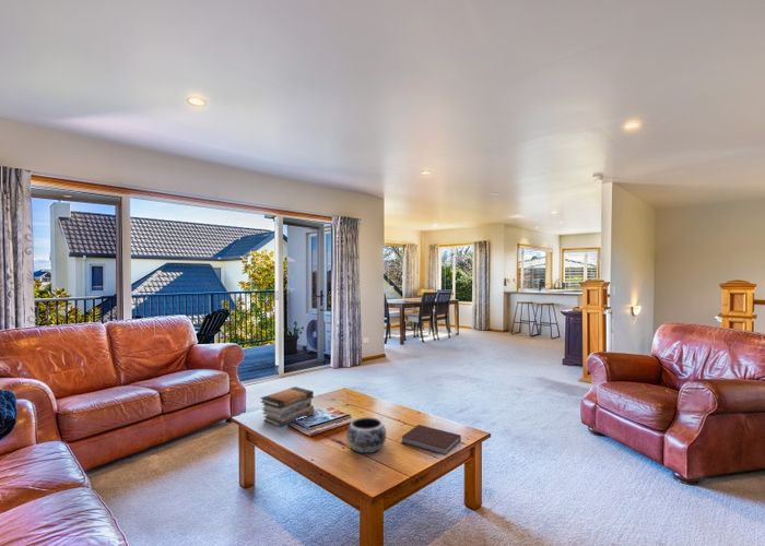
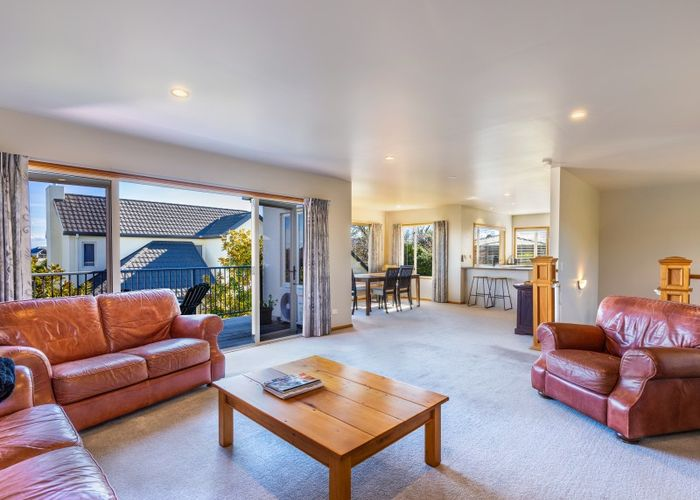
- decorative bowl (366, 435)
- book stack (287, 405)
- notebook (431, 438)
